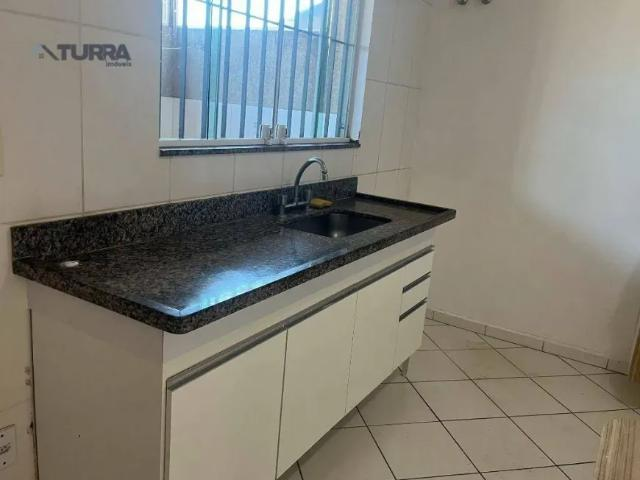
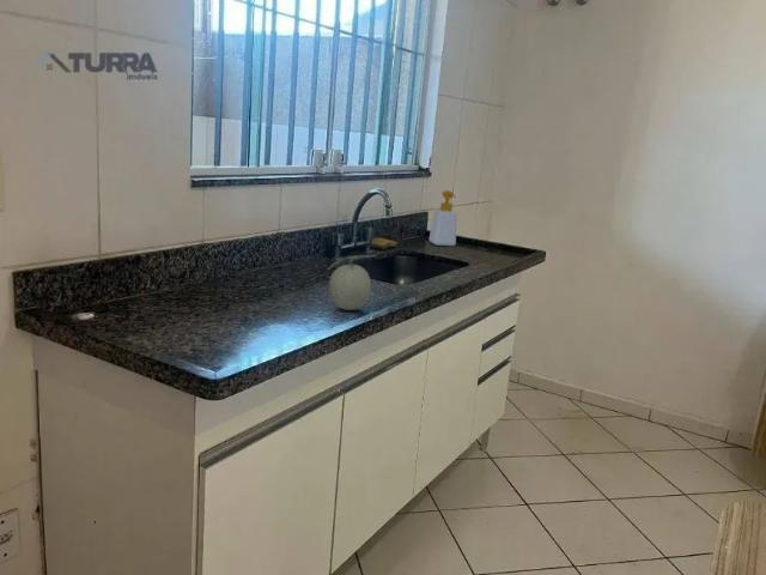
+ soap bottle (446, 218)
+ fruit (348, 280)
